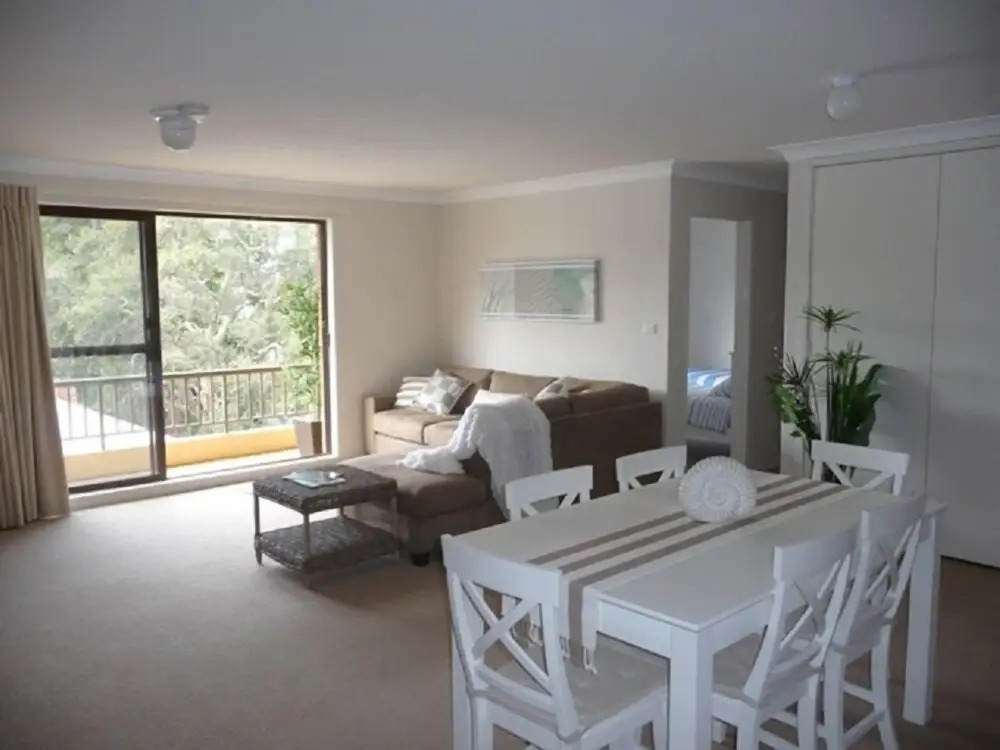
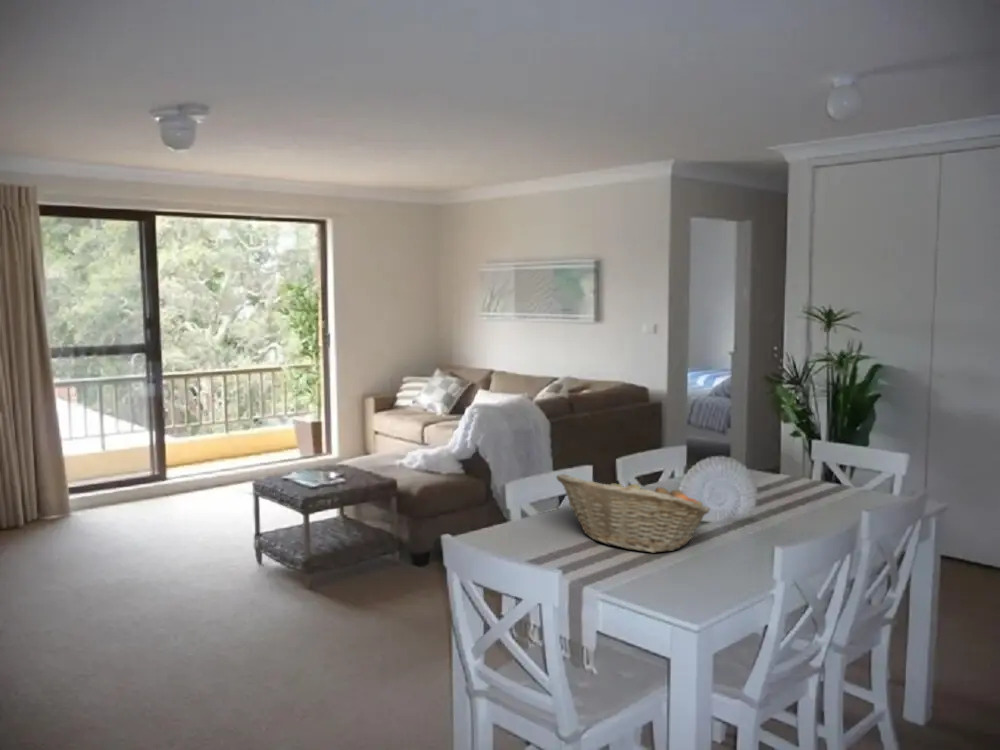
+ fruit basket (630, 505)
